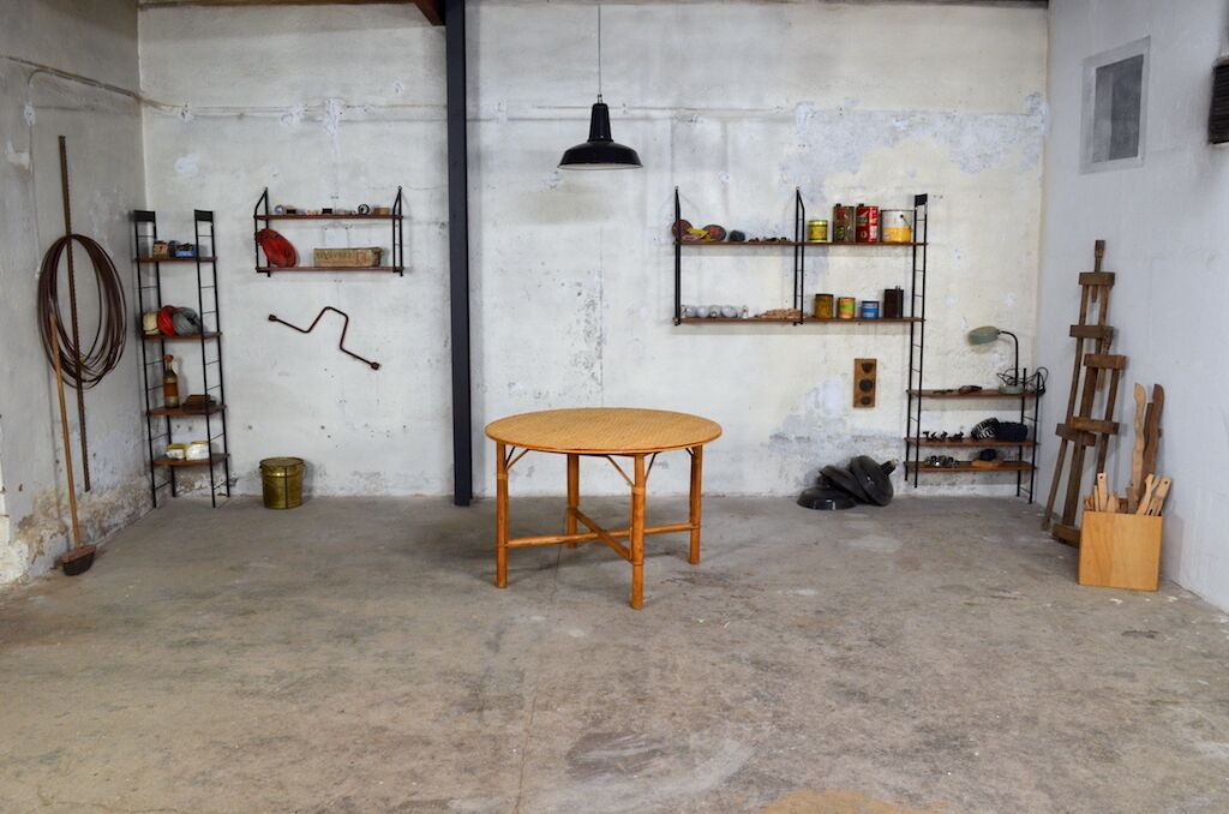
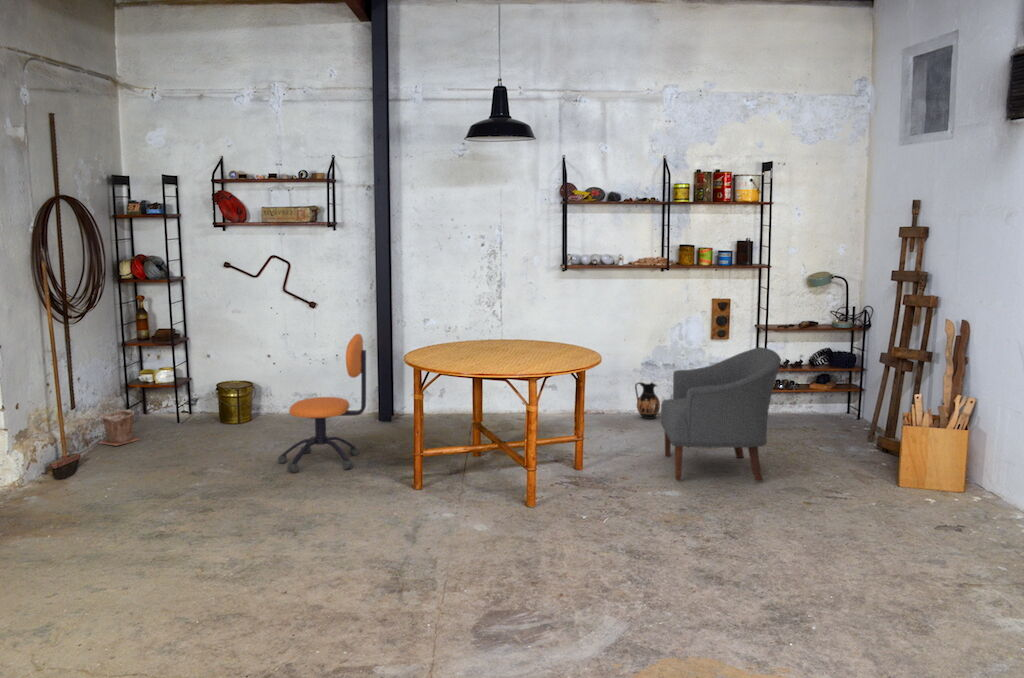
+ plant pot (118, 426)
+ office chair (321, 398)
+ ceramic jug (647, 400)
+ chair (719, 410)
